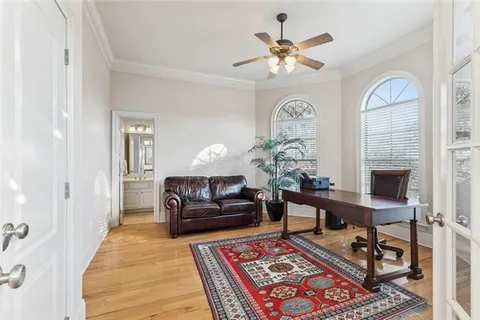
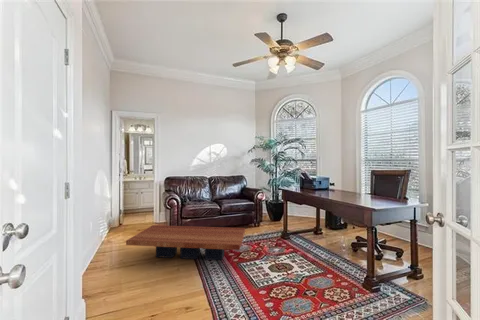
+ coffee table (190, 244)
